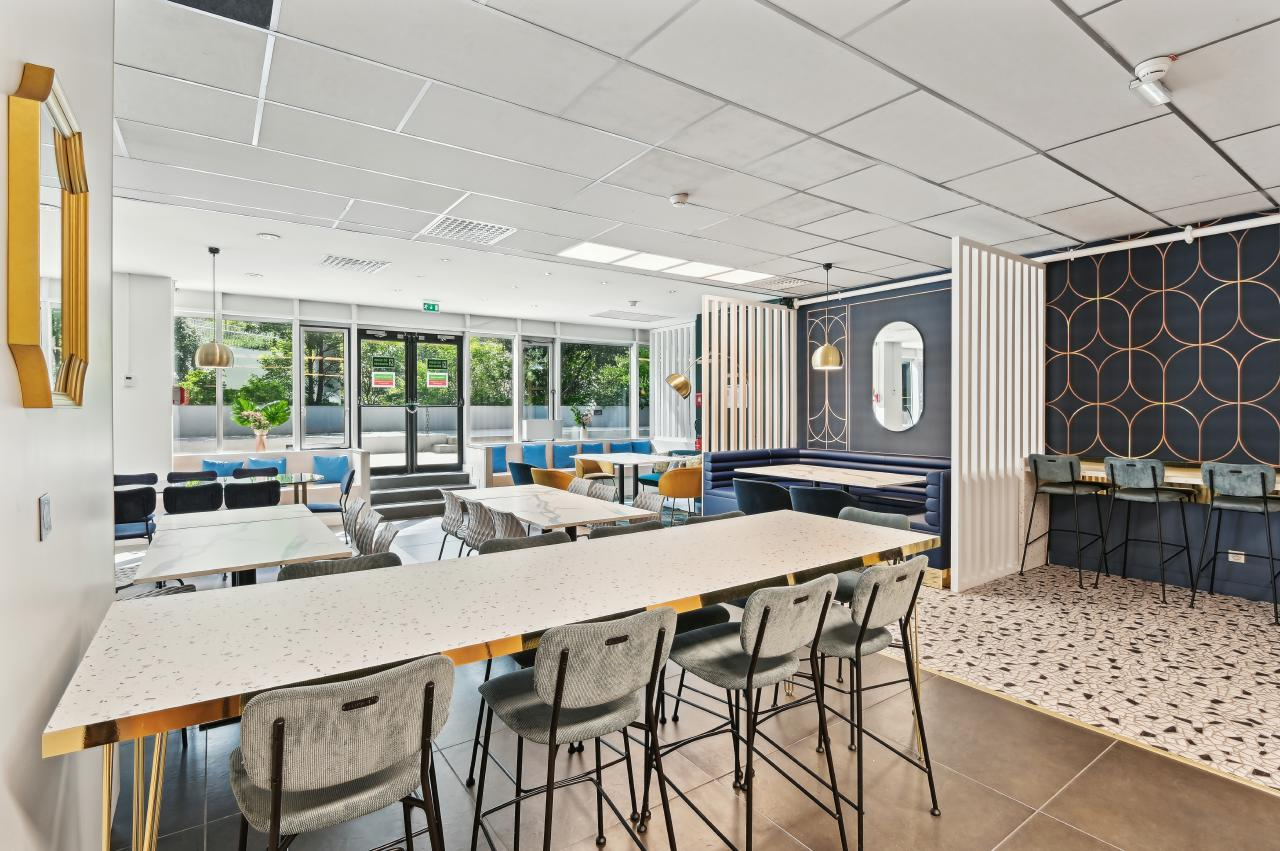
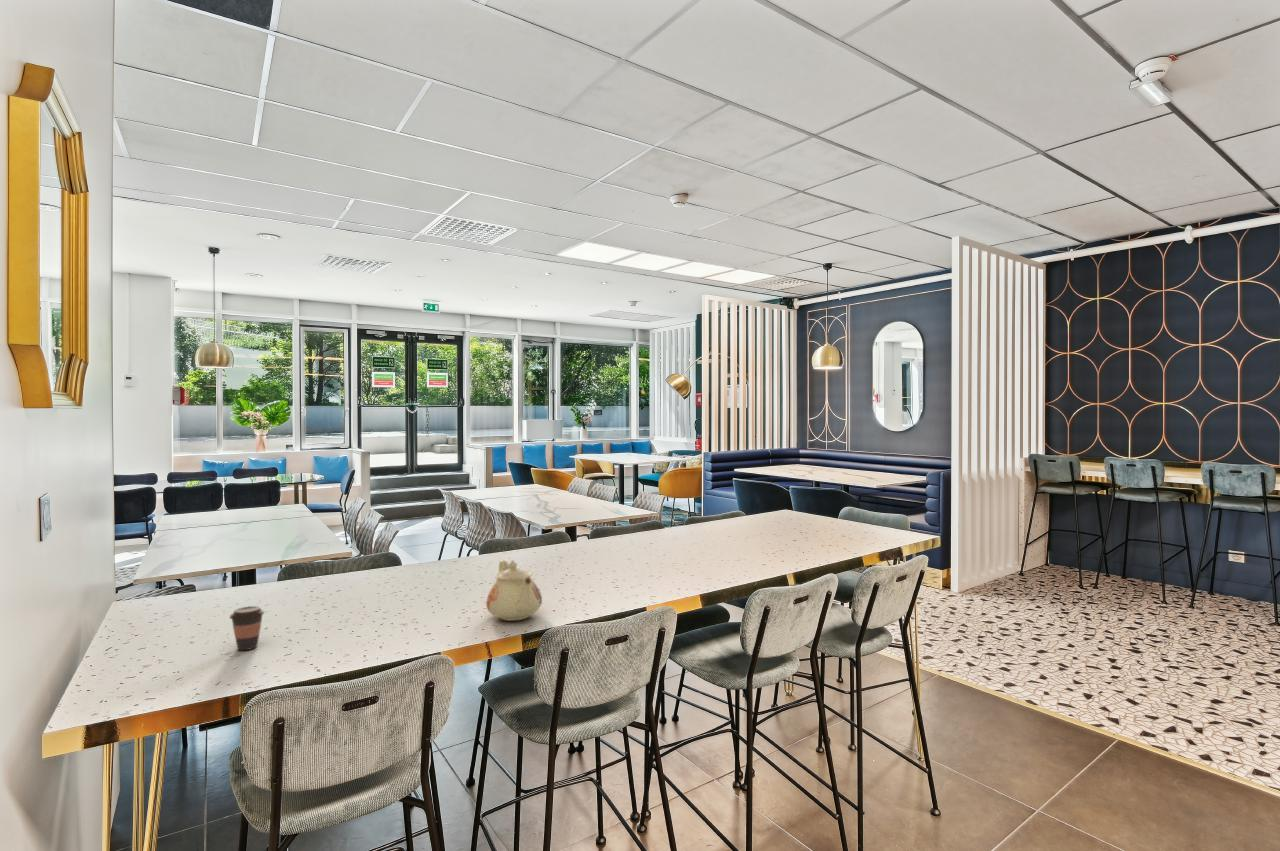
+ teapot (514, 588)
+ coffee cup (247, 628)
